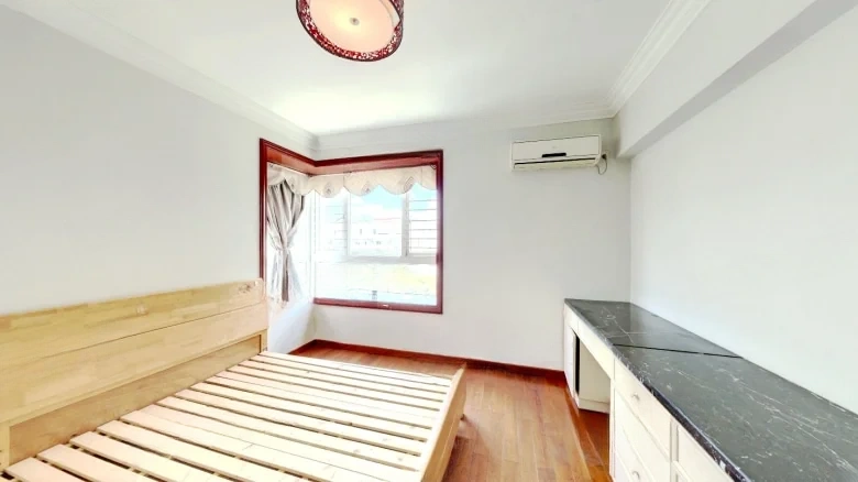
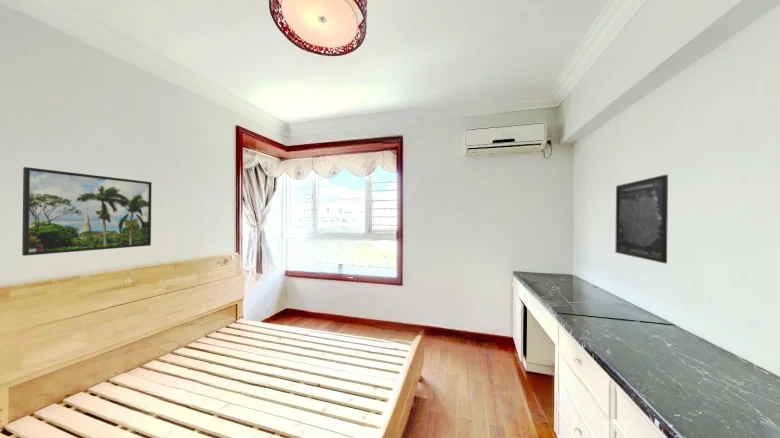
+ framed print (97, 212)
+ wall art (638, 219)
